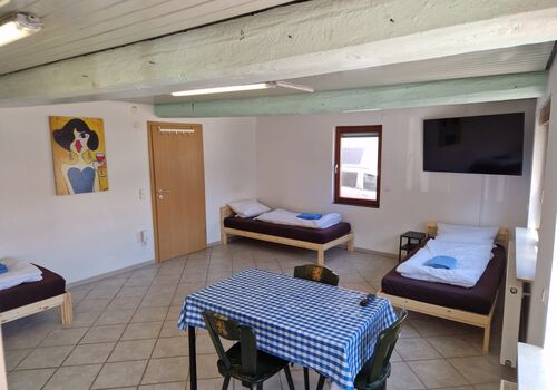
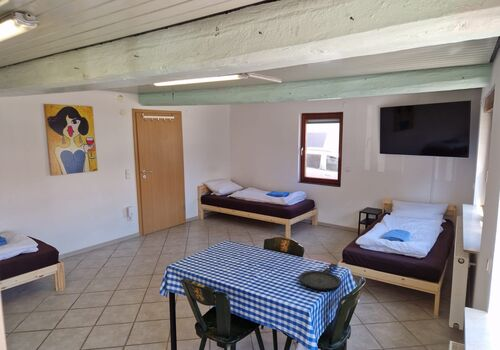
+ plate (319, 280)
